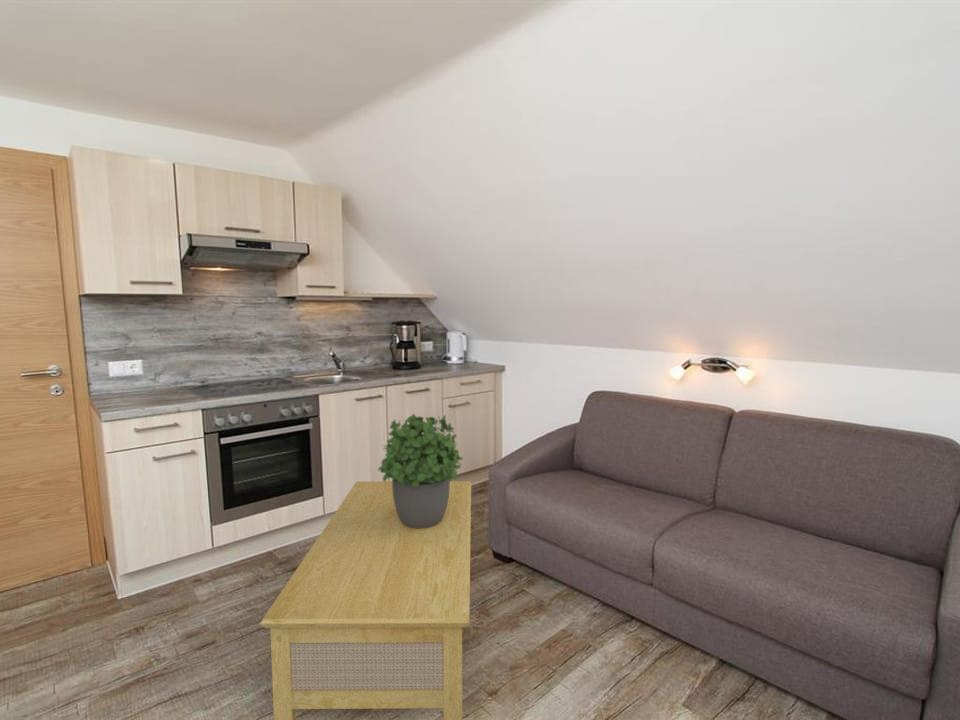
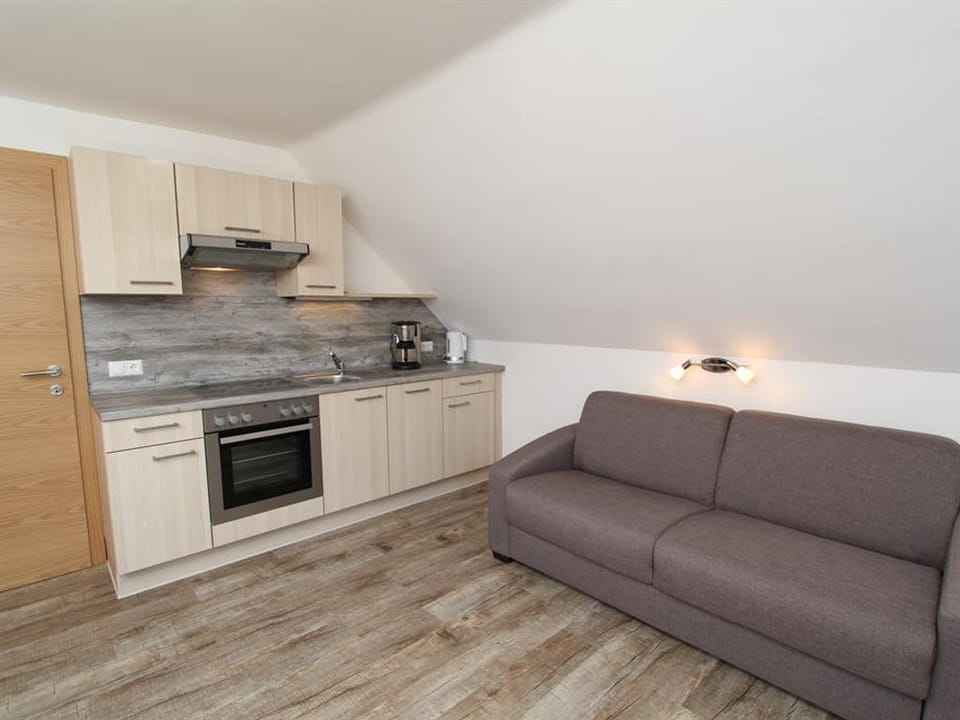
- coffee table (396, 580)
- potted plant (420, 466)
